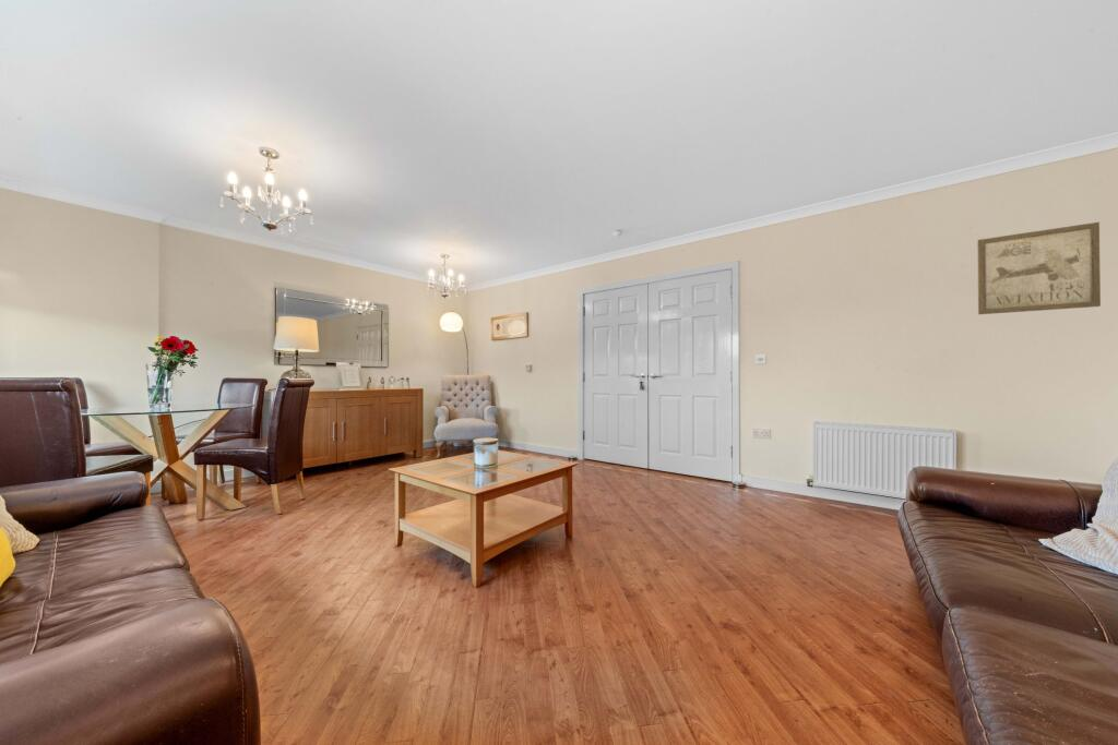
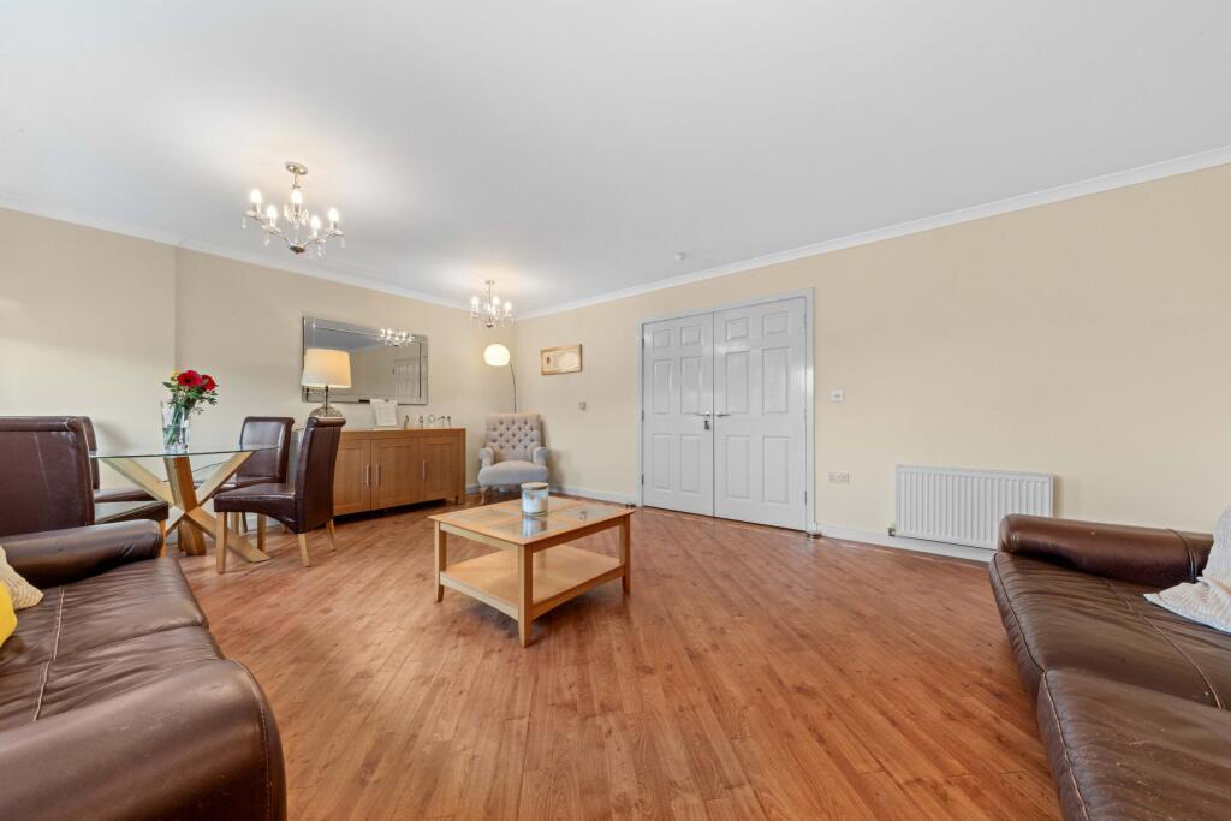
- wall art (1034, 271)
